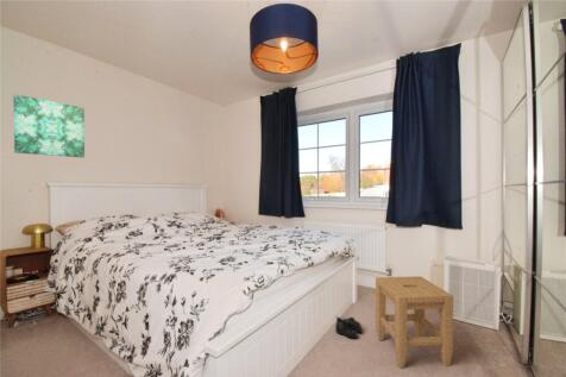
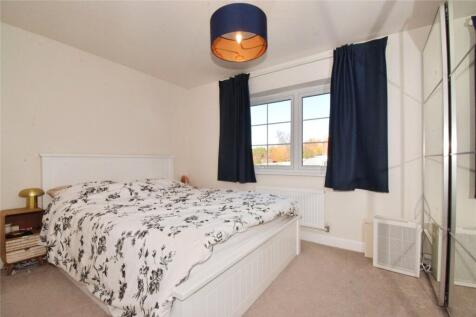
- boots (348, 322)
- wall art (51, 128)
- stool (410, 318)
